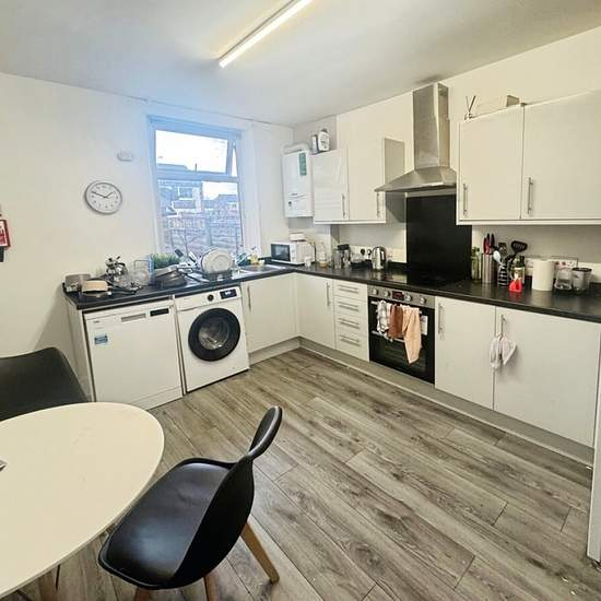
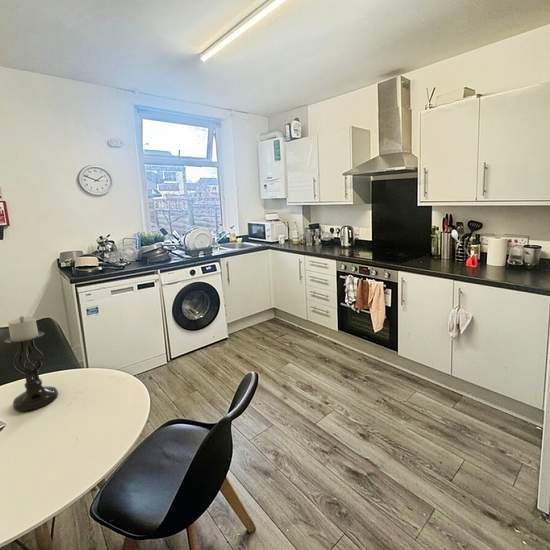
+ candle holder (28, 359)
